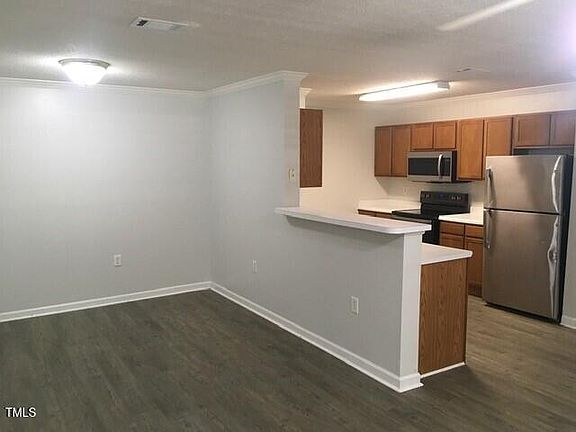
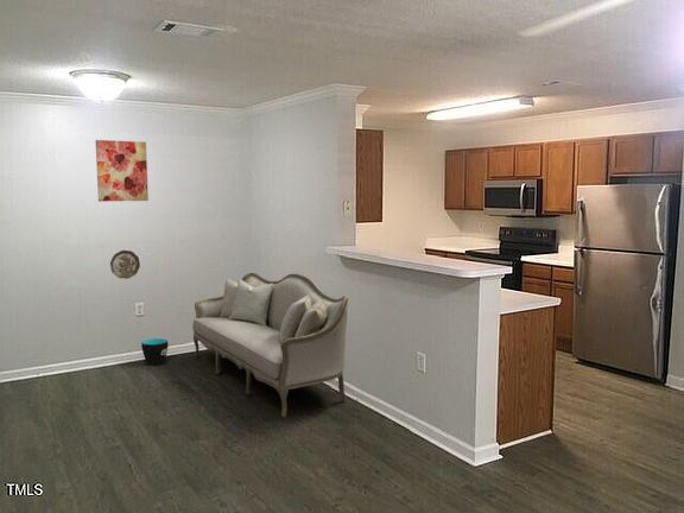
+ wall art (122, 171)
+ decorative plate (125, 264)
+ cup sleeve (153, 350)
+ sofa (264, 328)
